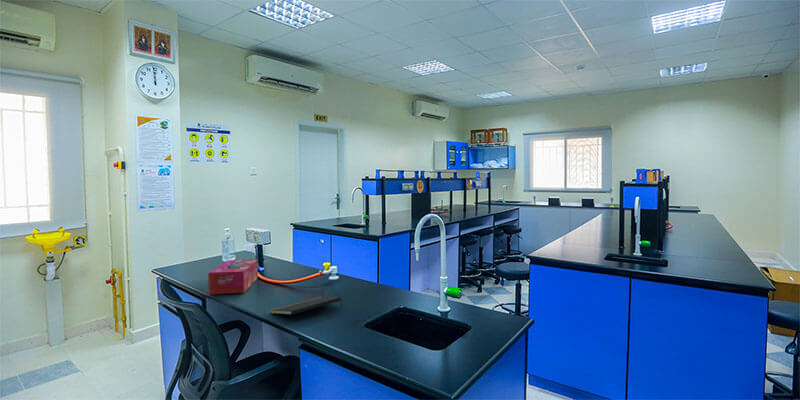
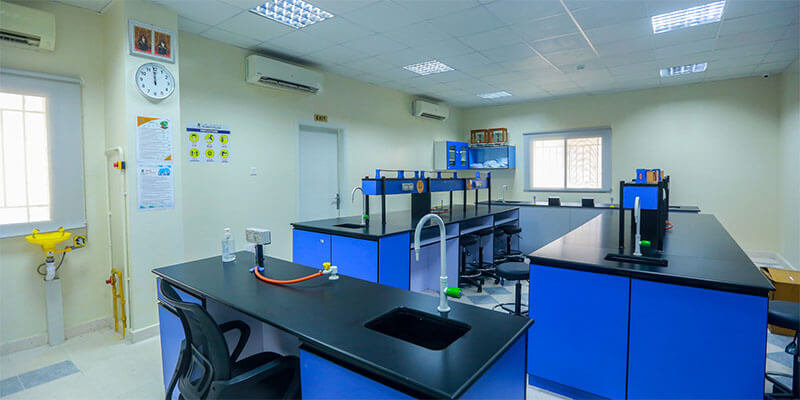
- tissue box (235, 275)
- notepad (306, 305)
